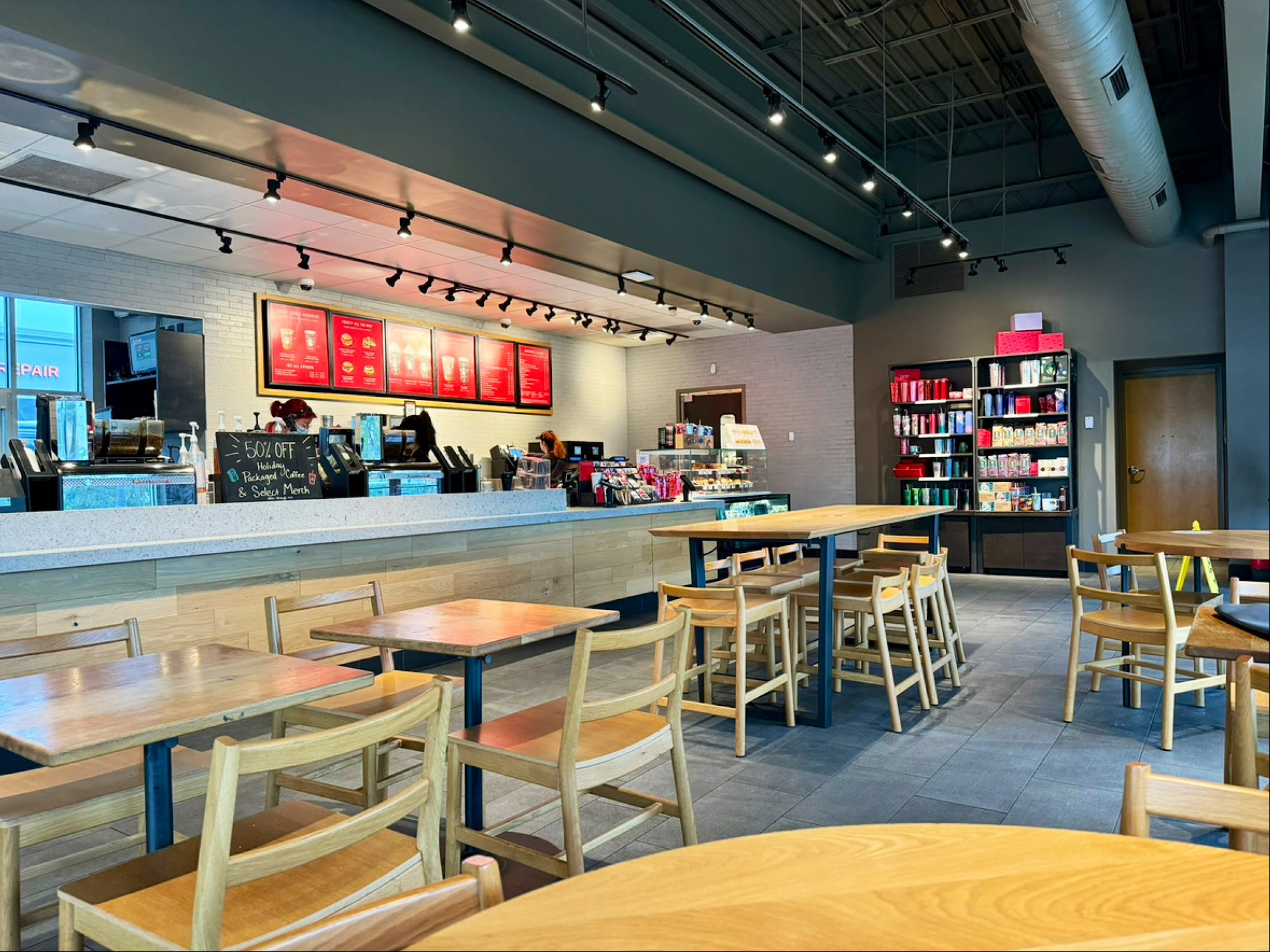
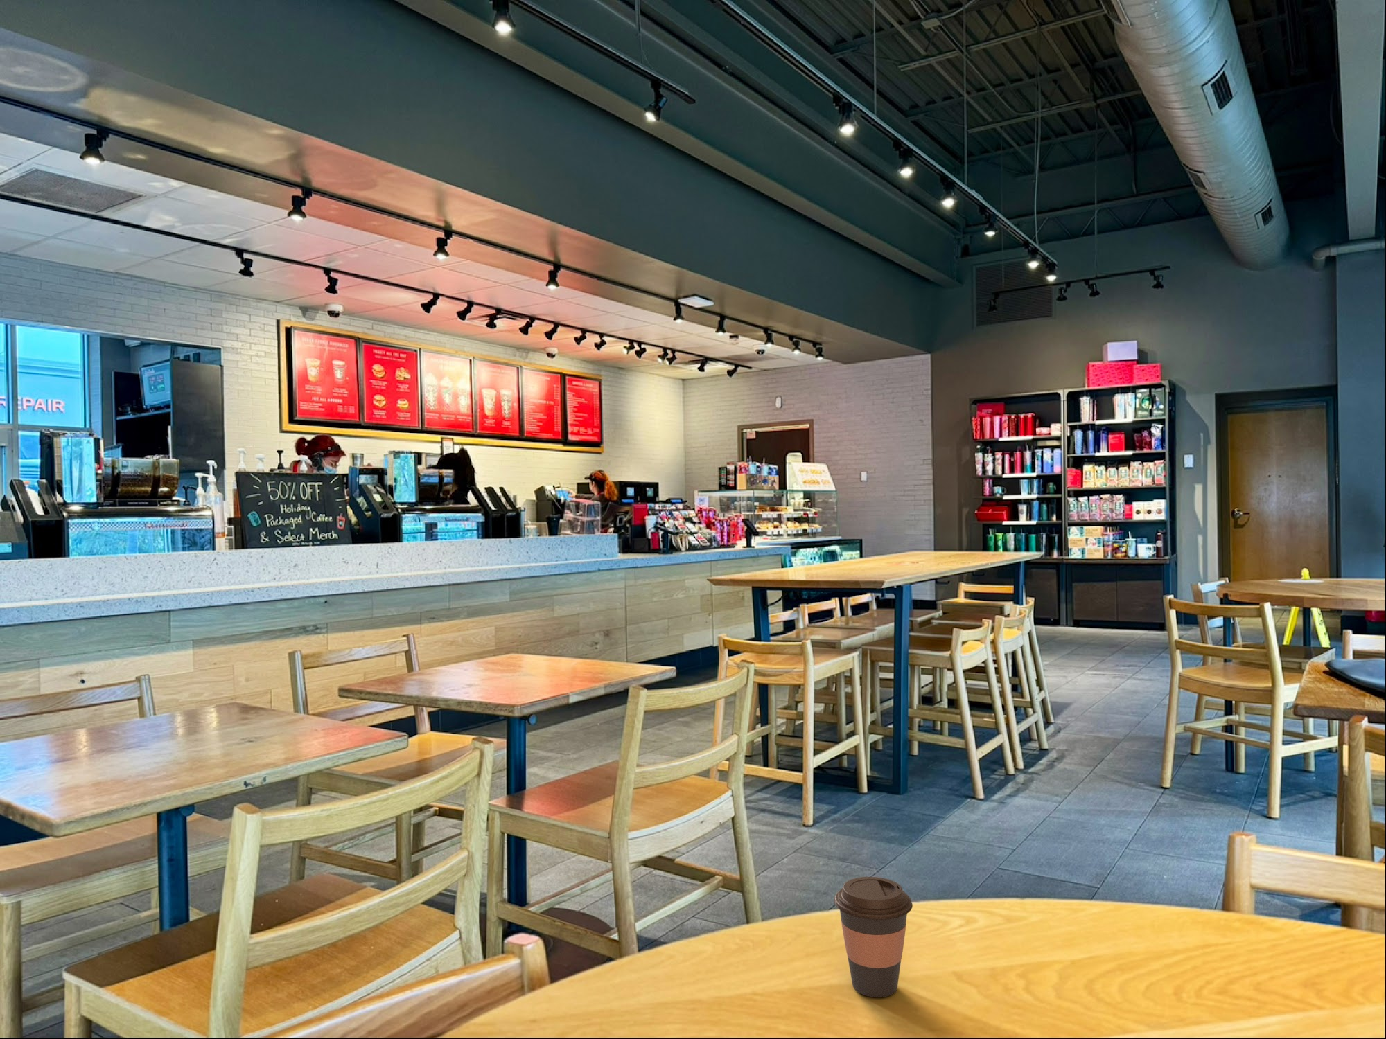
+ coffee cup (873, 938)
